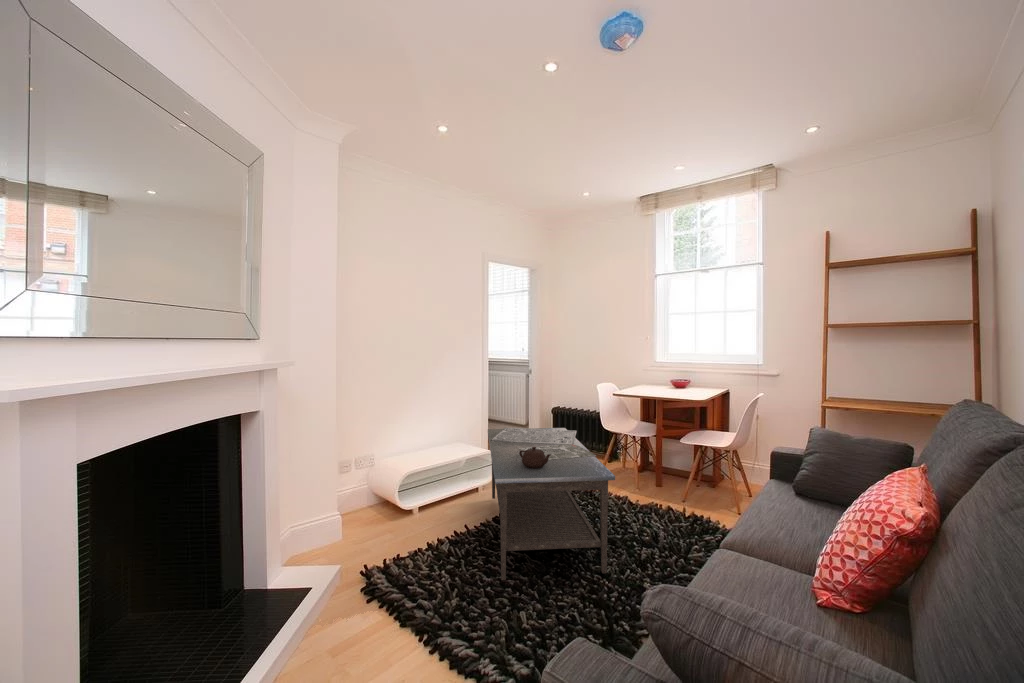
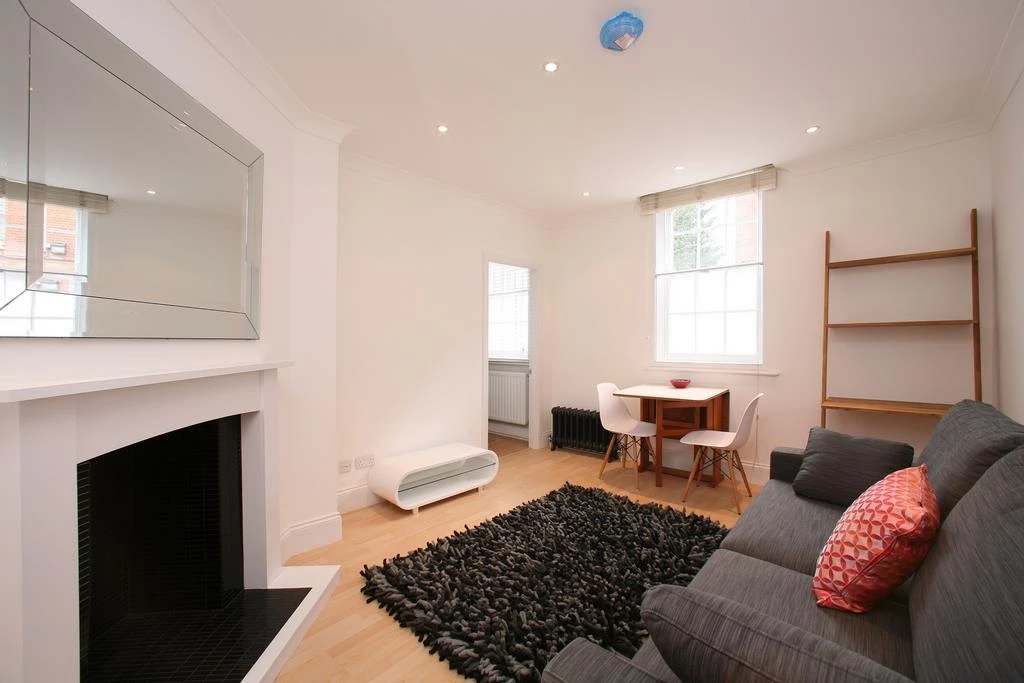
- coffee table (542, 479)
